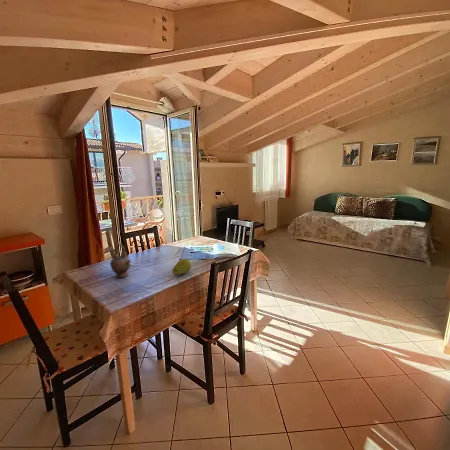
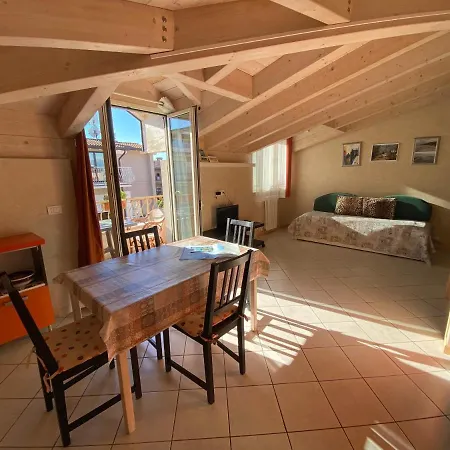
- fruit (182, 267)
- teapot (121, 260)
